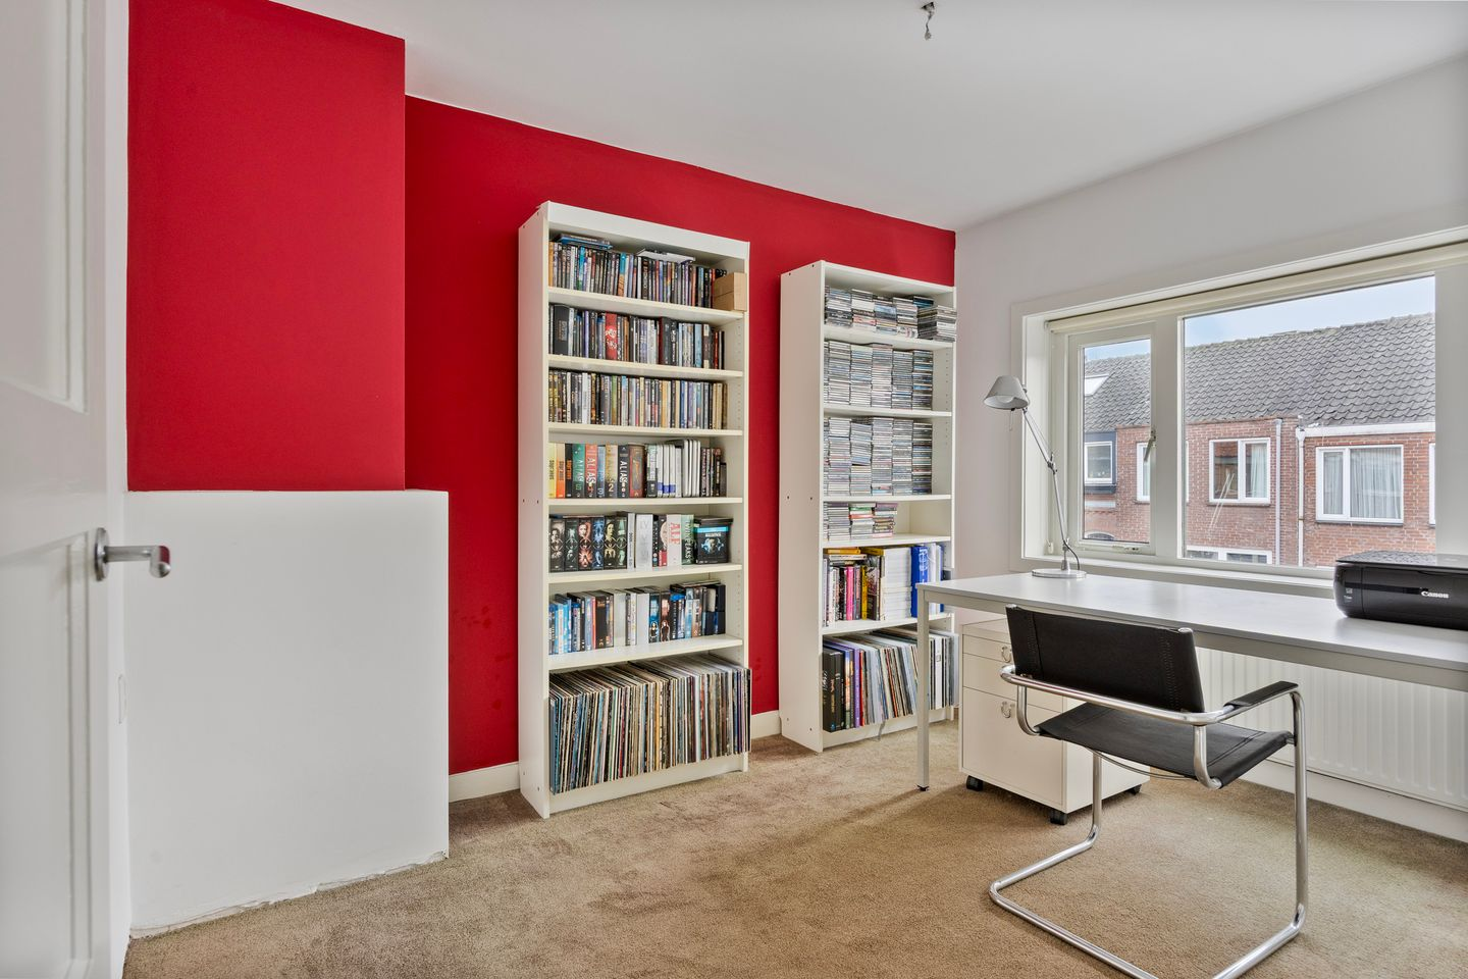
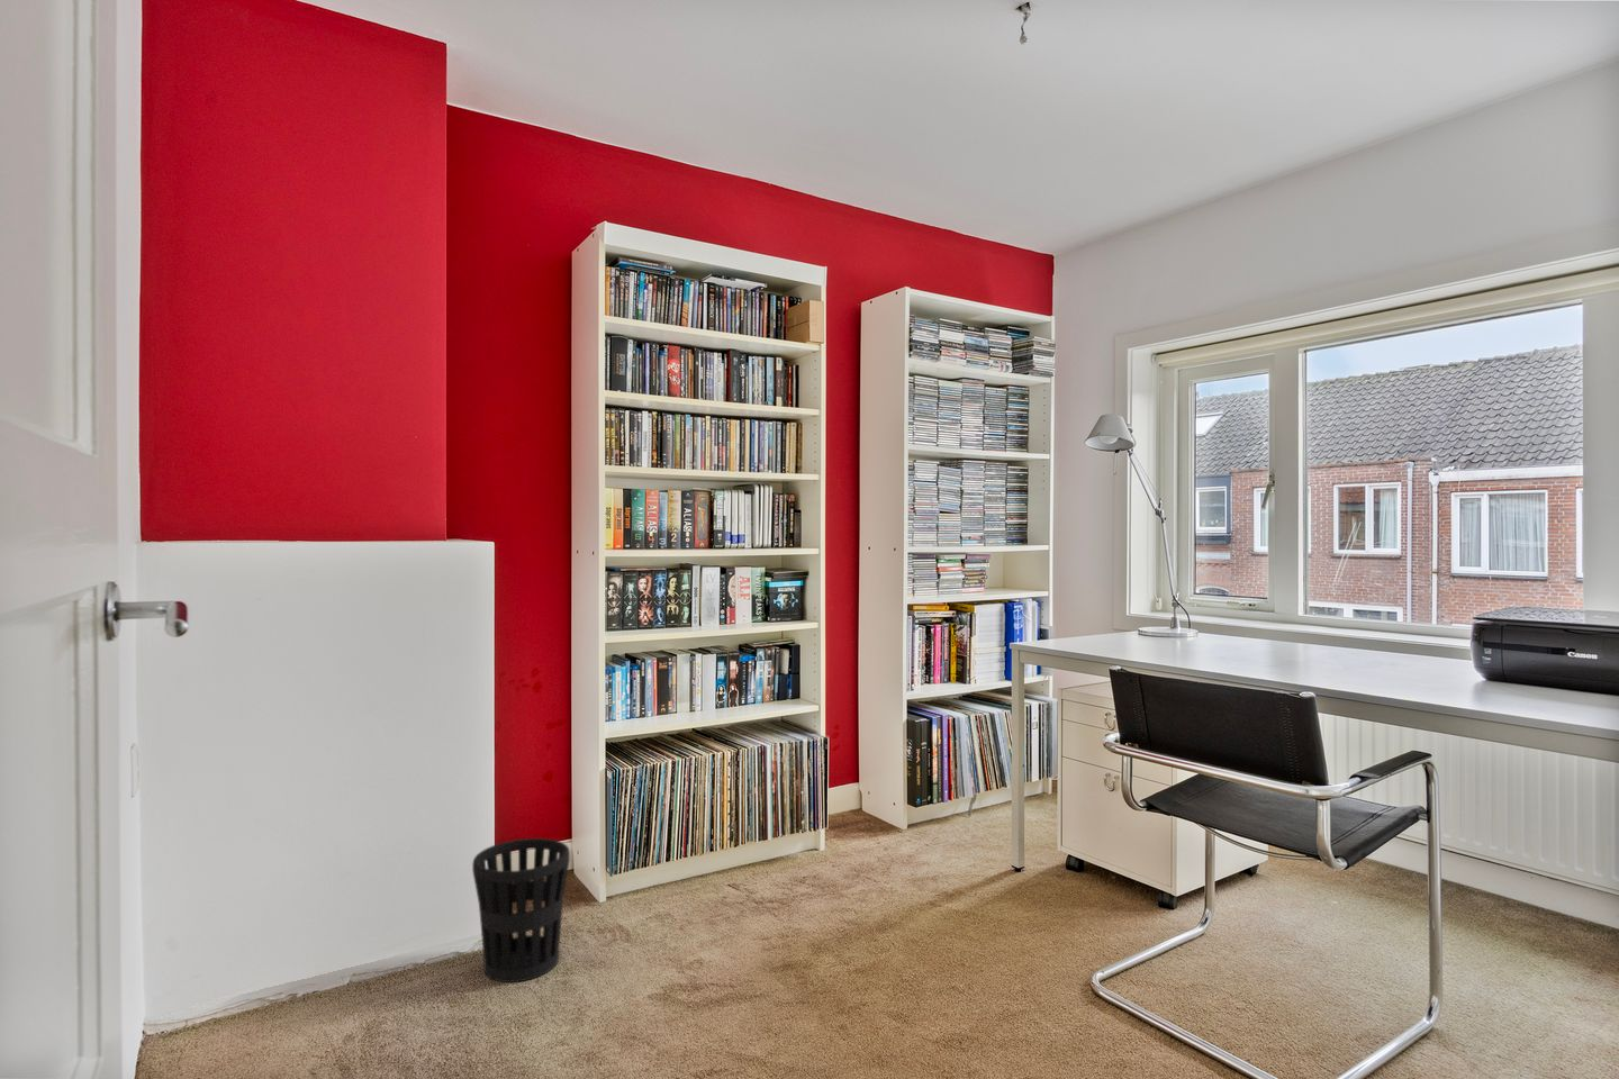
+ wastebasket (522, 908)
